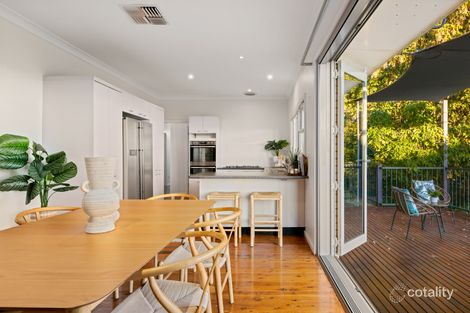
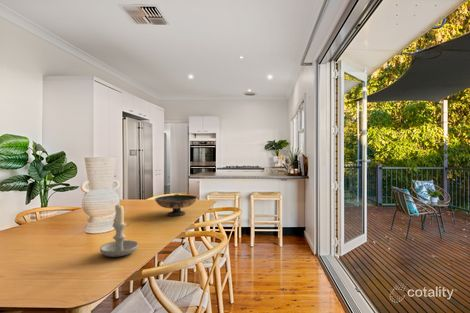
+ candle (119, 228)
+ decorative bowl (176, 205)
